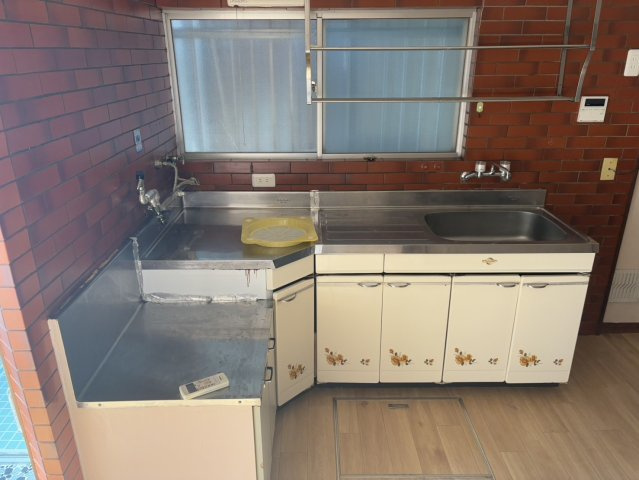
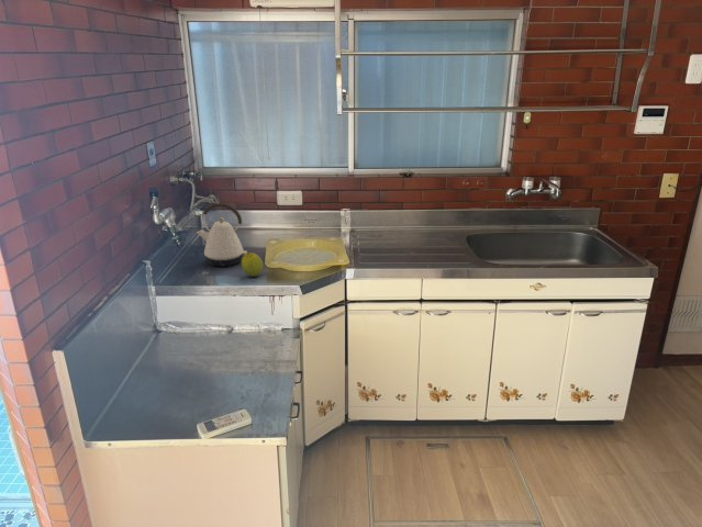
+ kettle (221, 233)
+ fruit (252, 264)
